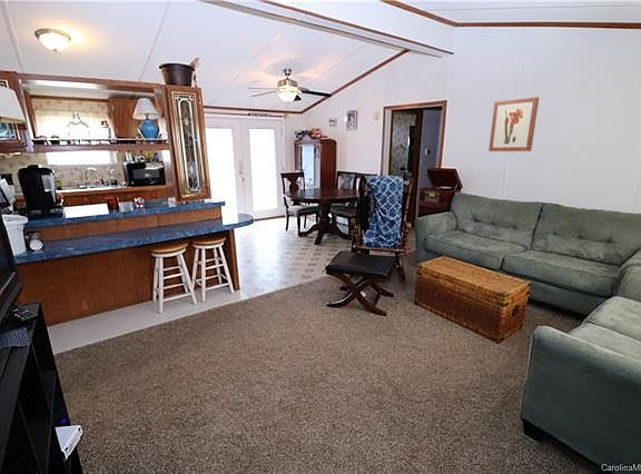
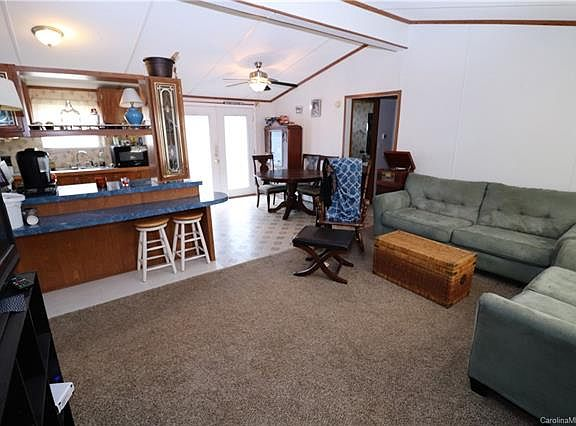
- wall art (512, 126)
